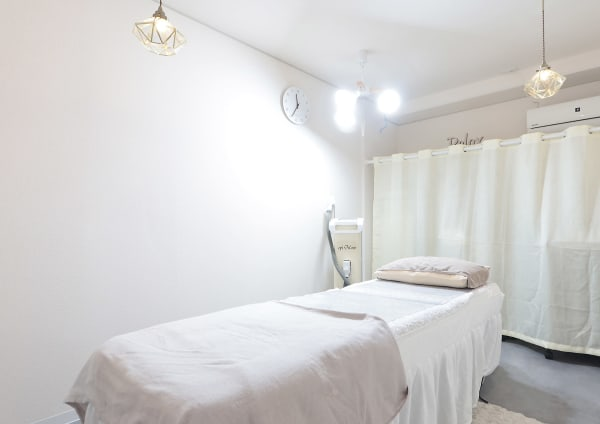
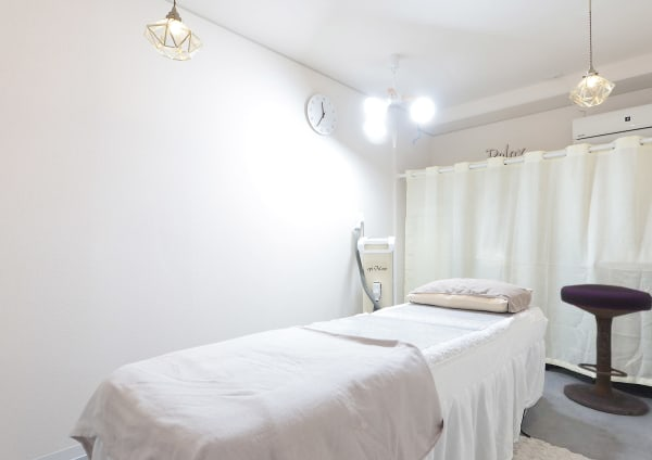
+ stool (603, 342)
